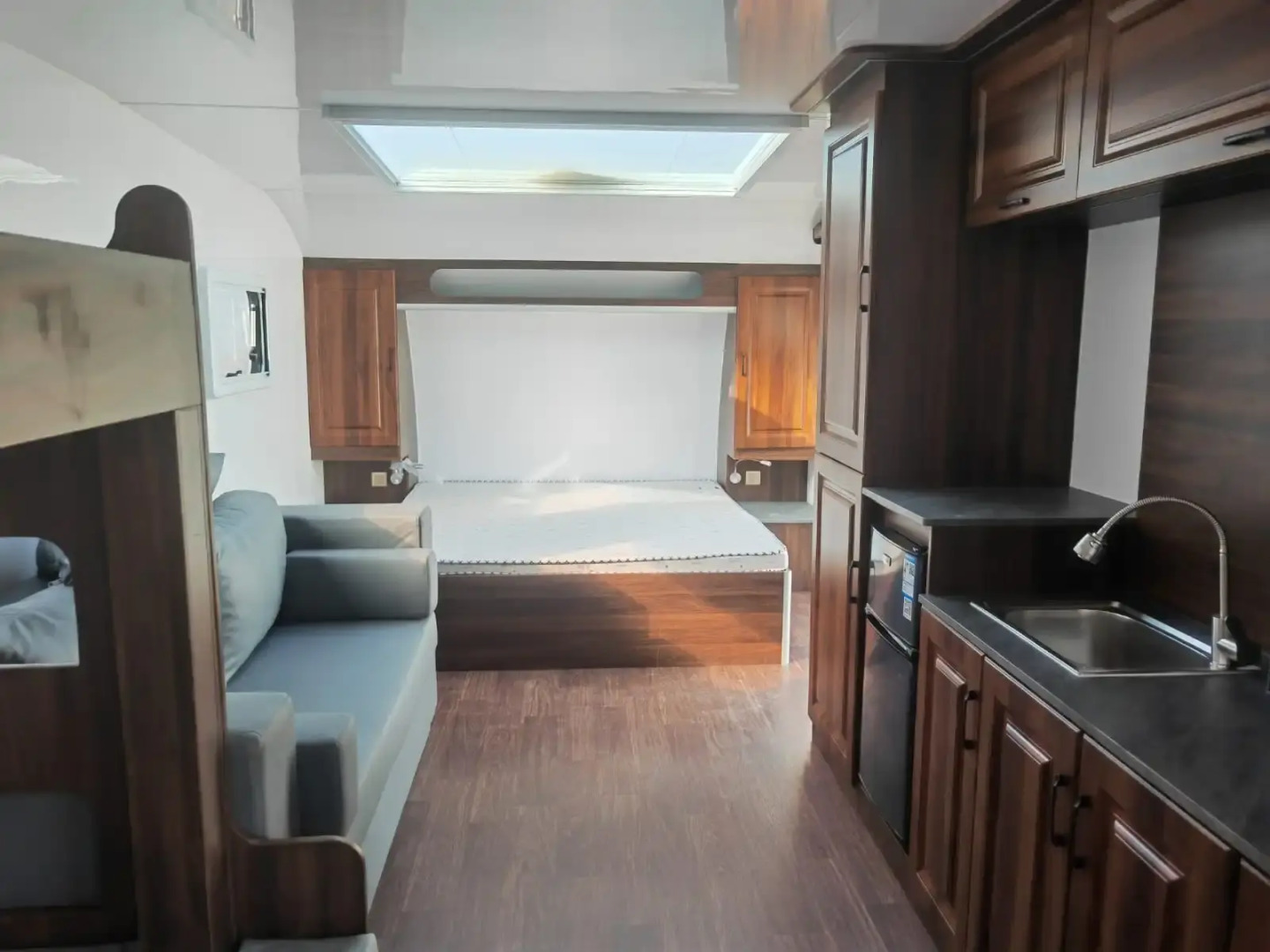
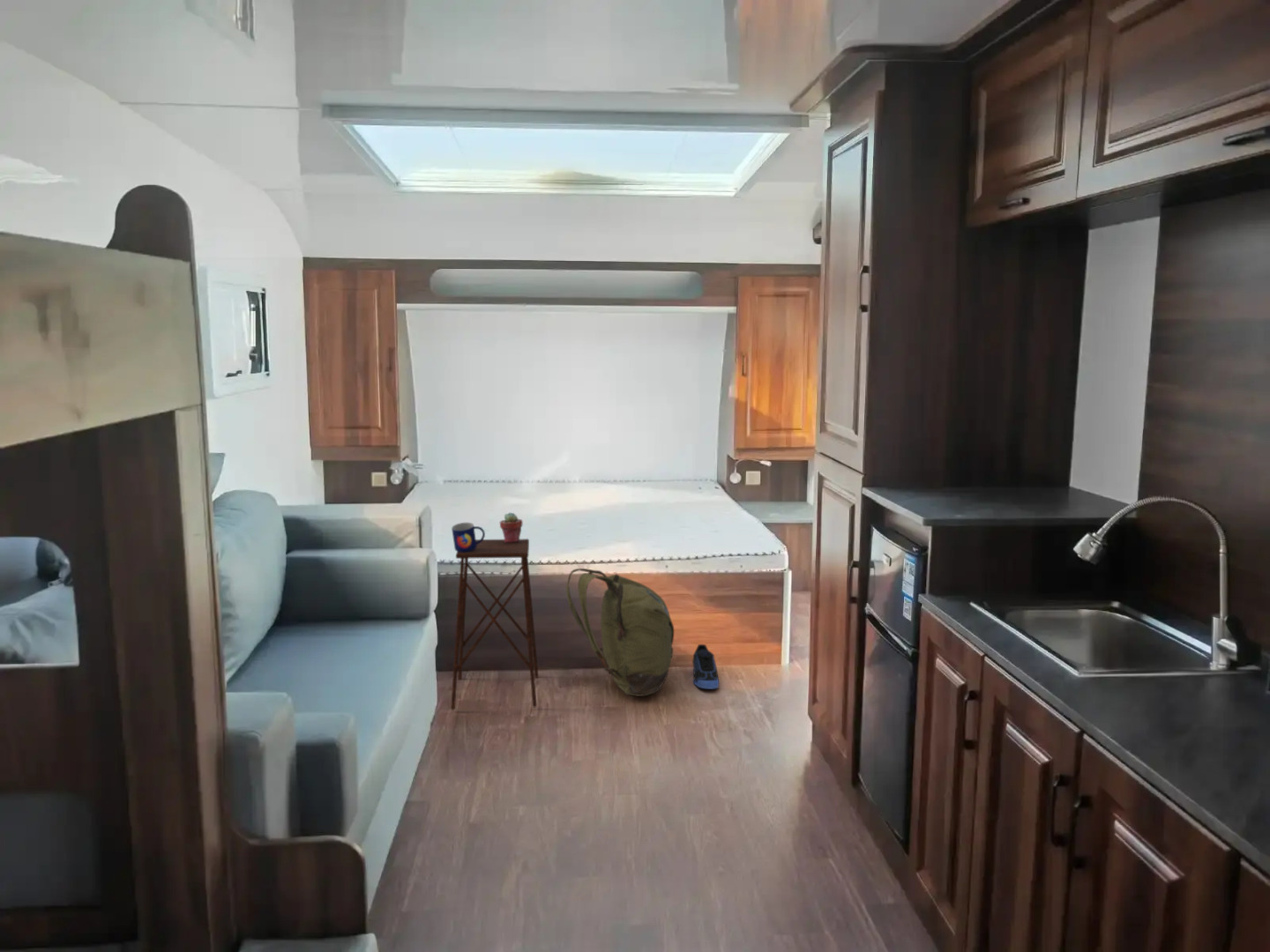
+ backpack (620, 626)
+ mug (470, 538)
+ potted succulent (511, 526)
+ side table (496, 621)
+ sneaker (704, 666)
